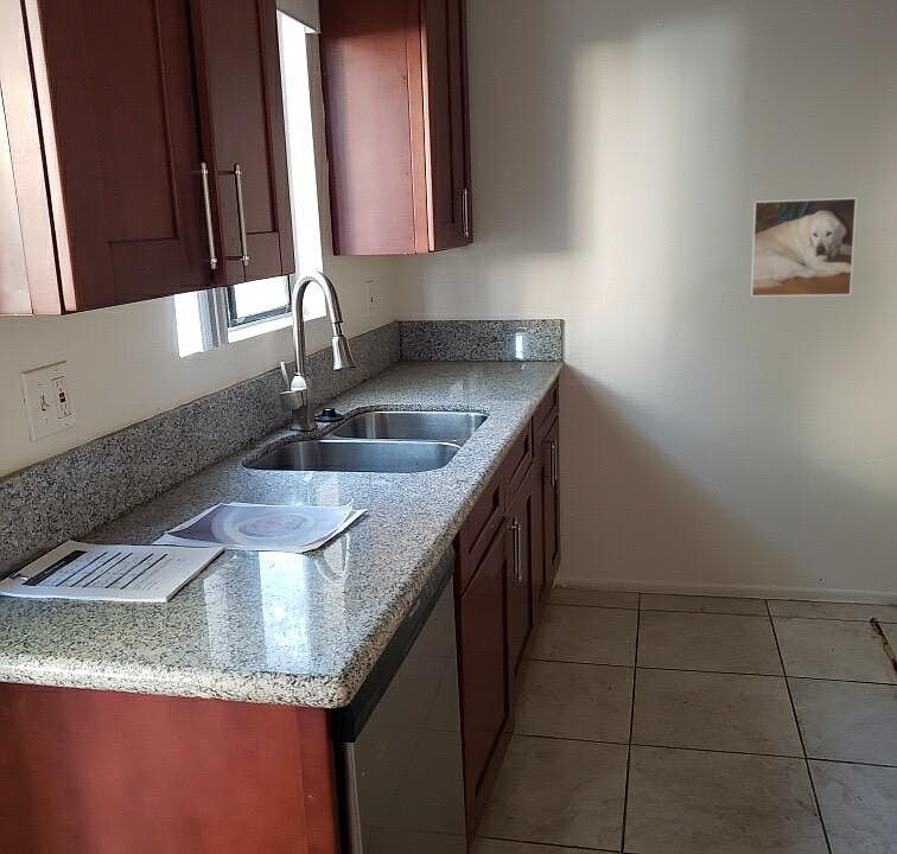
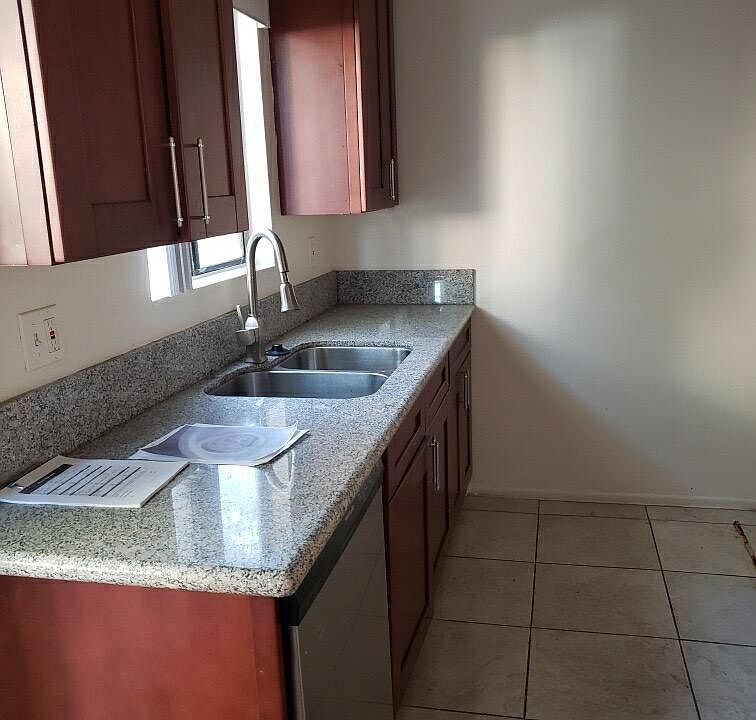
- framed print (802, 248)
